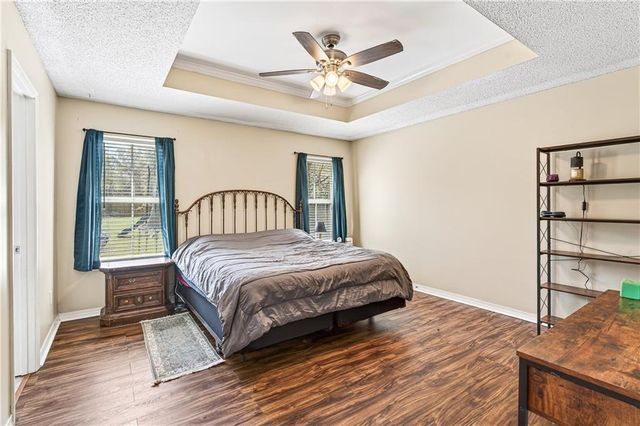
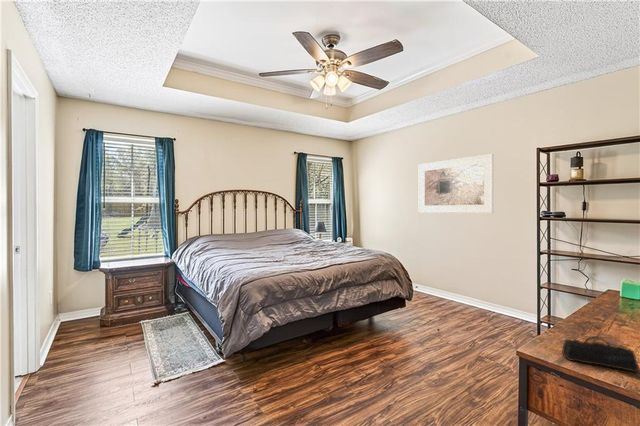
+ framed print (452, 186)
+ pencil case (598, 349)
